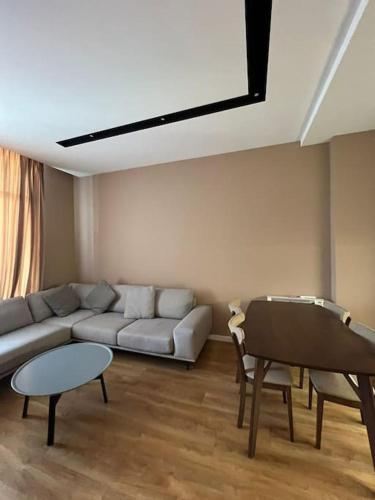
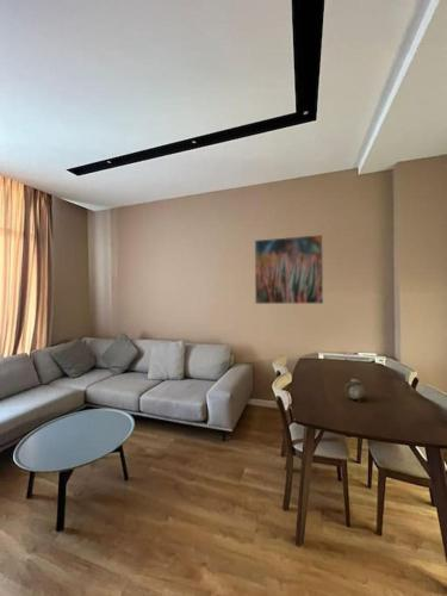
+ alarm clock (354, 386)
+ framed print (287, 271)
